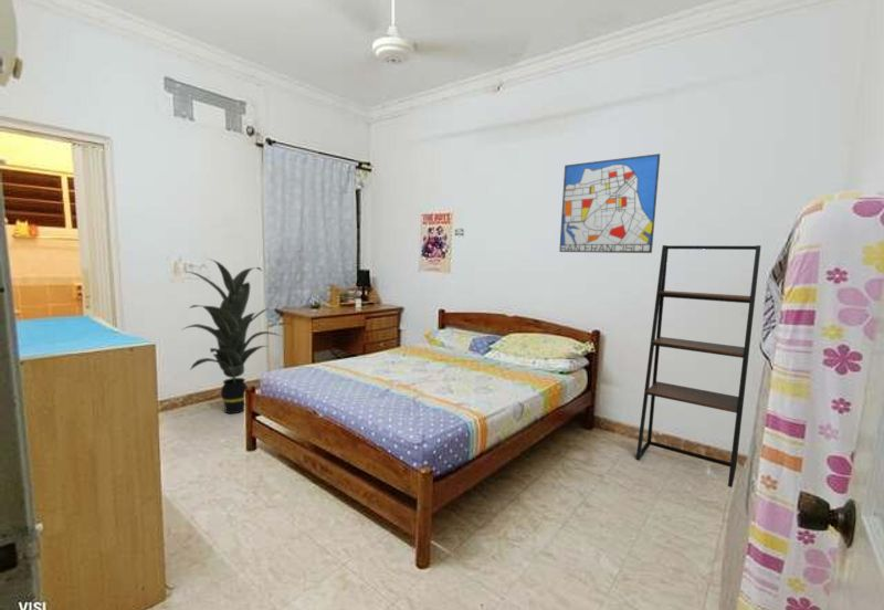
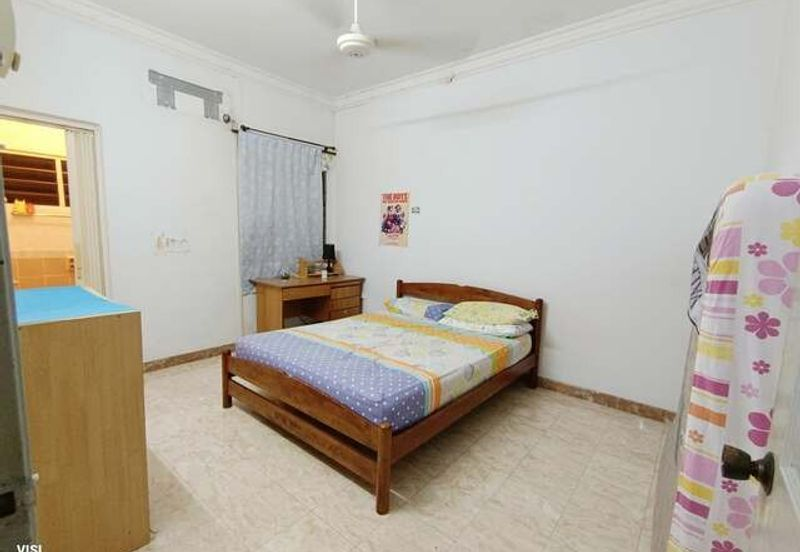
- shelving unit (695, 350)
- indoor plant (225, 336)
- wall art (606, 207)
